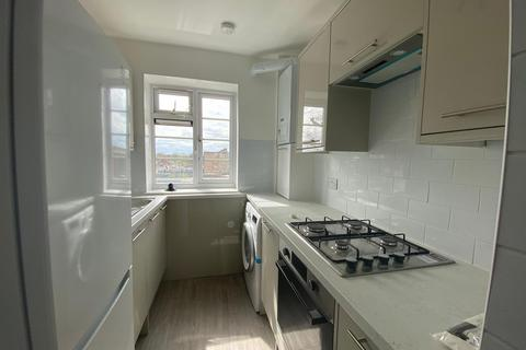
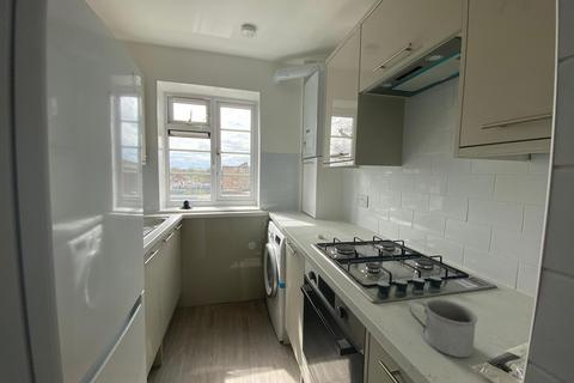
+ mug (444, 324)
